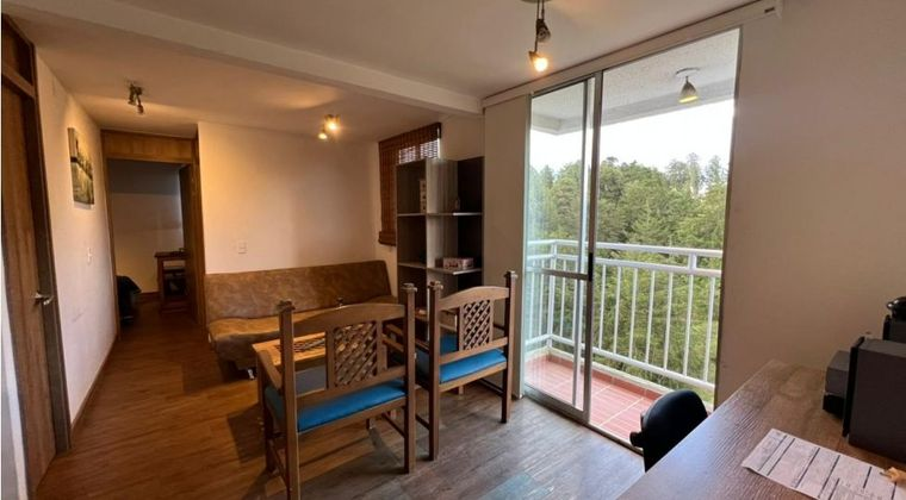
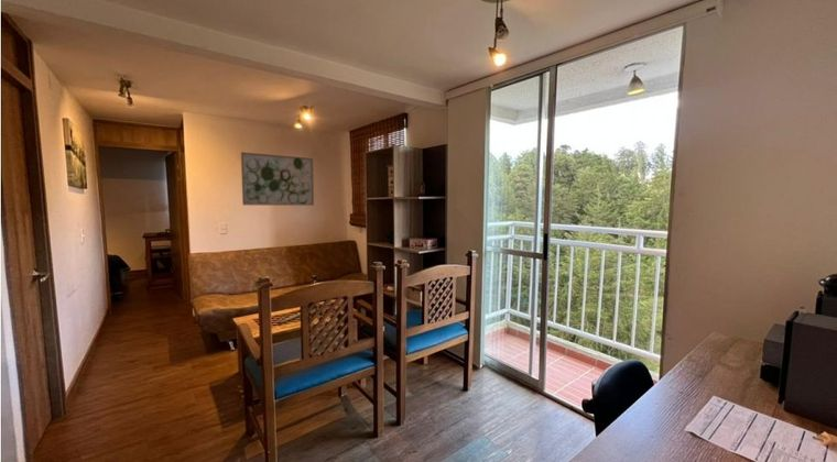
+ wall art (280, 180)
